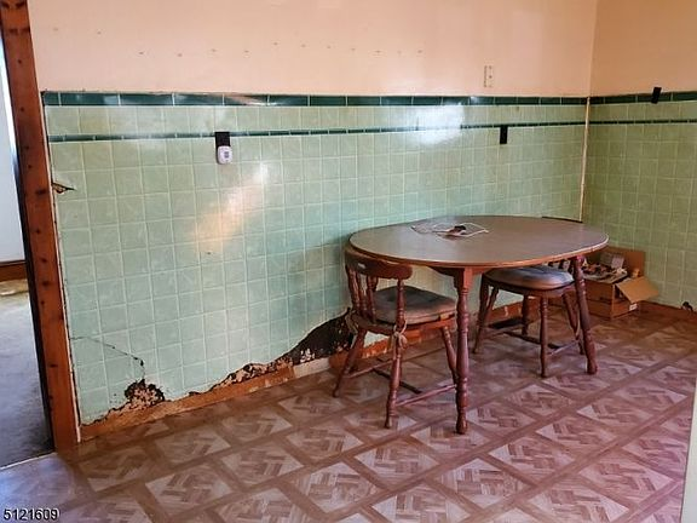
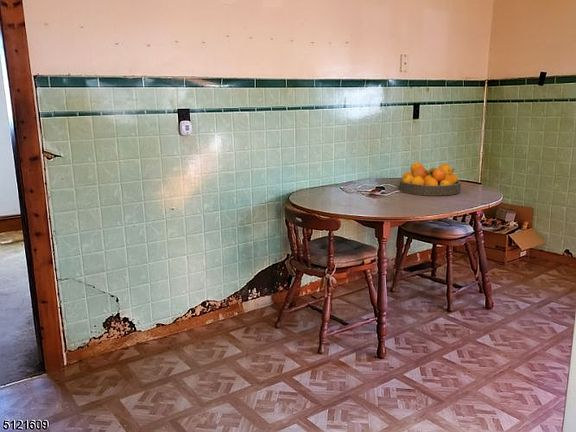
+ fruit bowl (430, 177)
